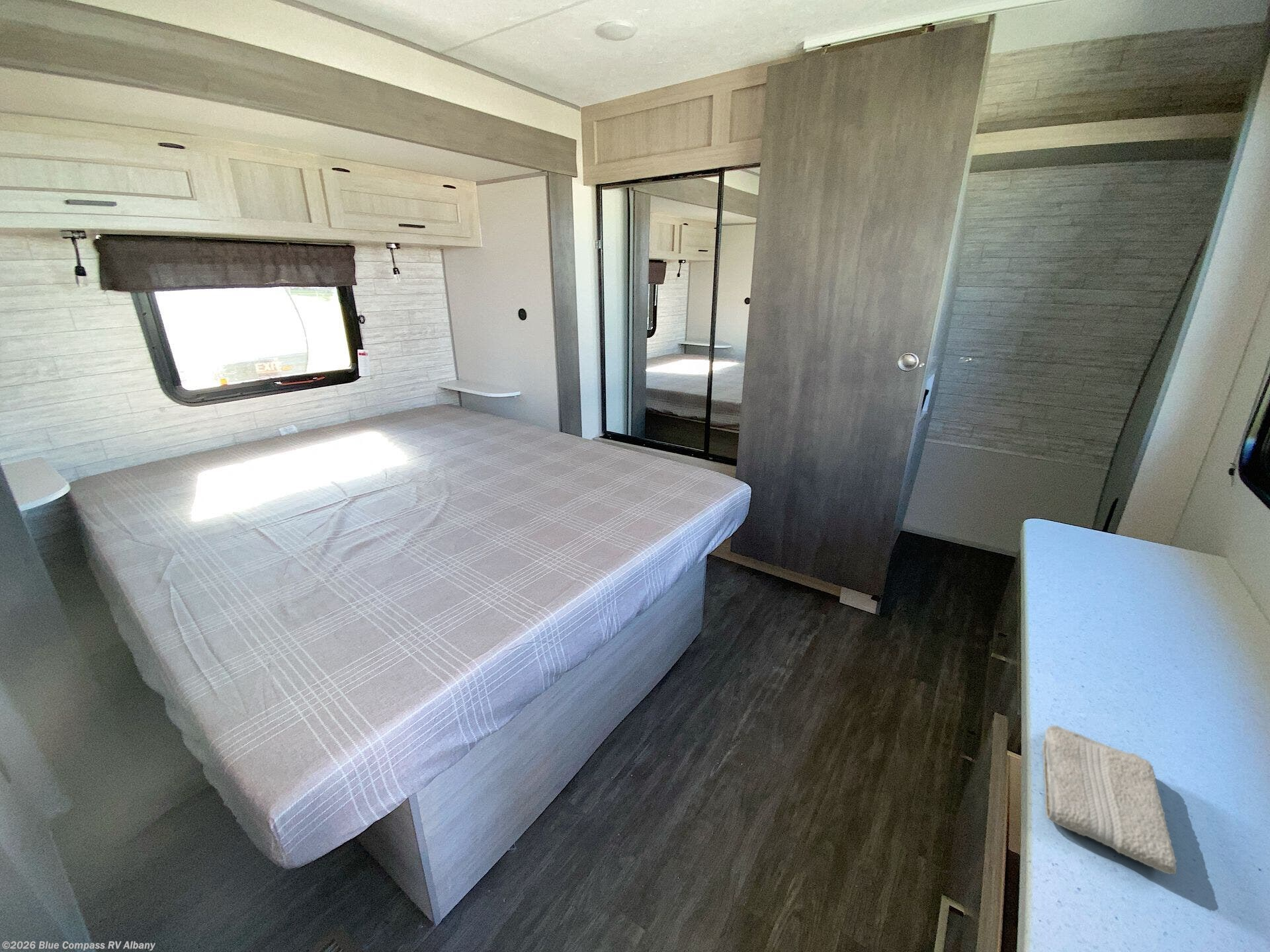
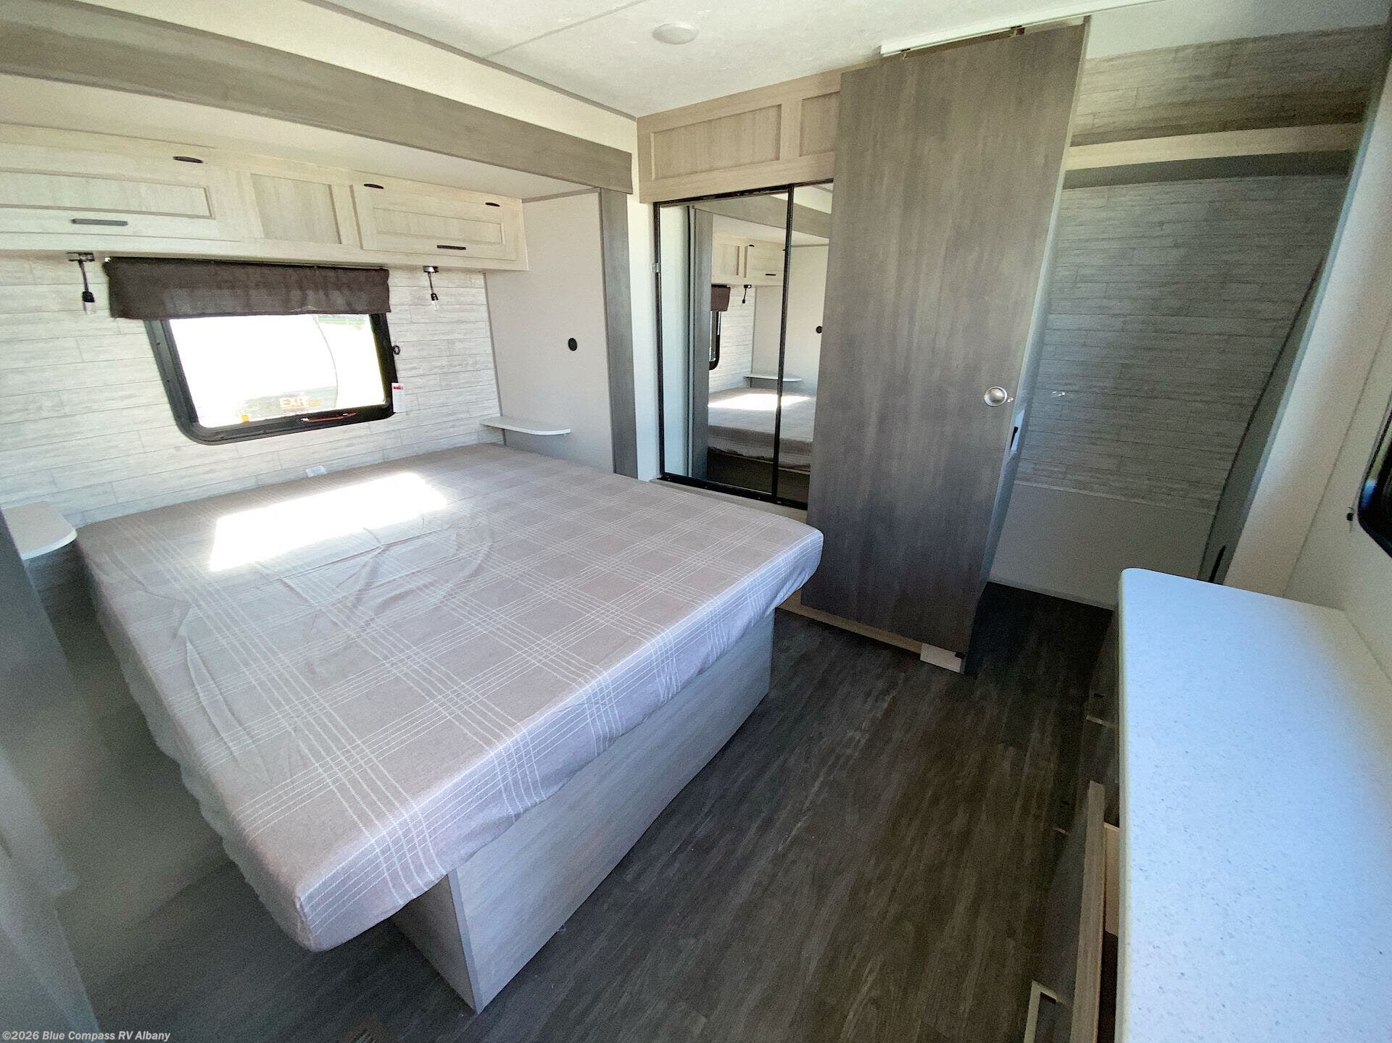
- washcloth (1101, 787)
